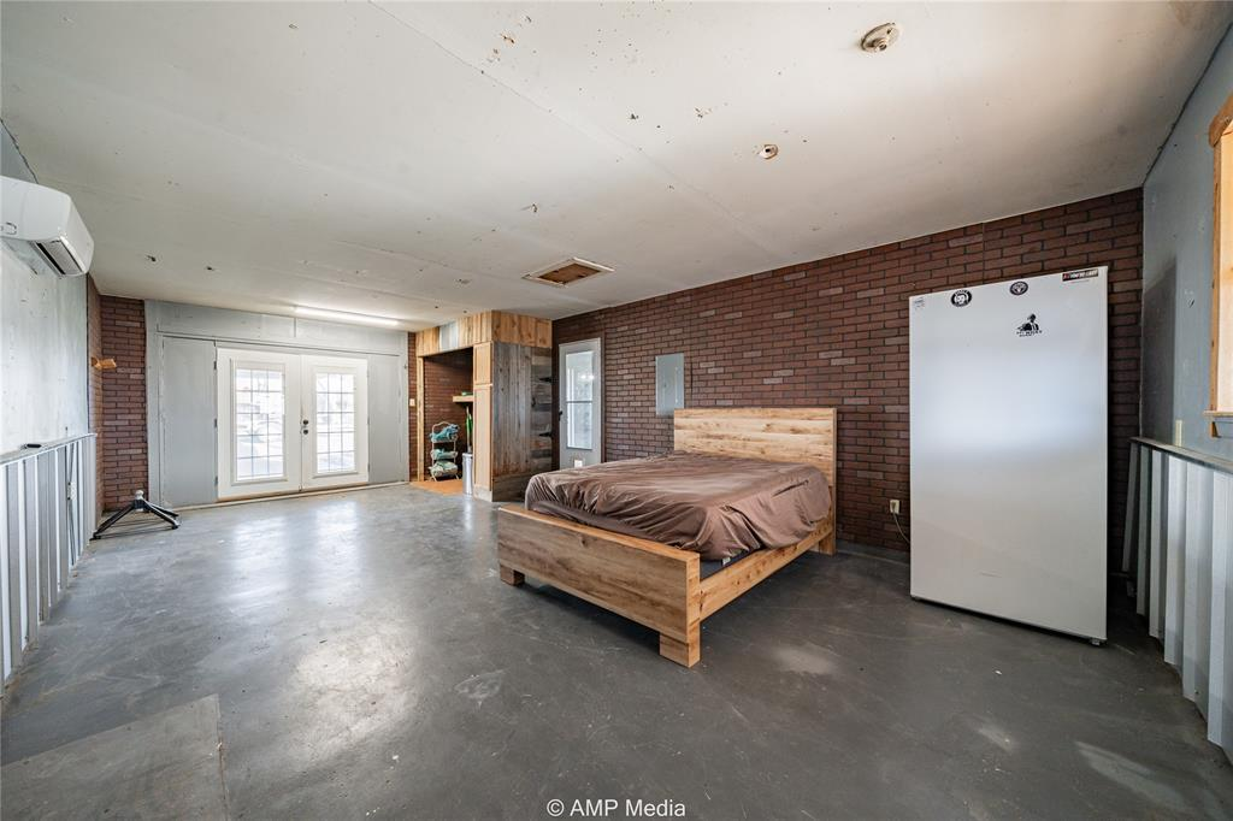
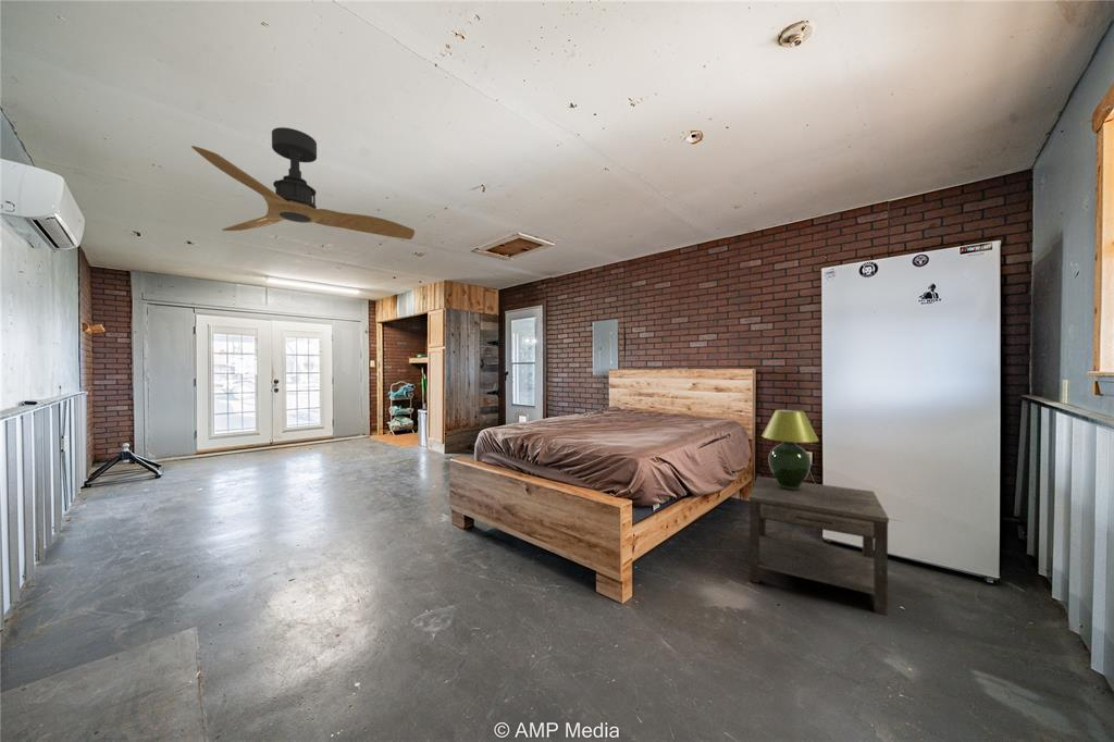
+ table lamp (789, 448)
+ side table (812, 543)
+ ceiling fan (313, 189)
